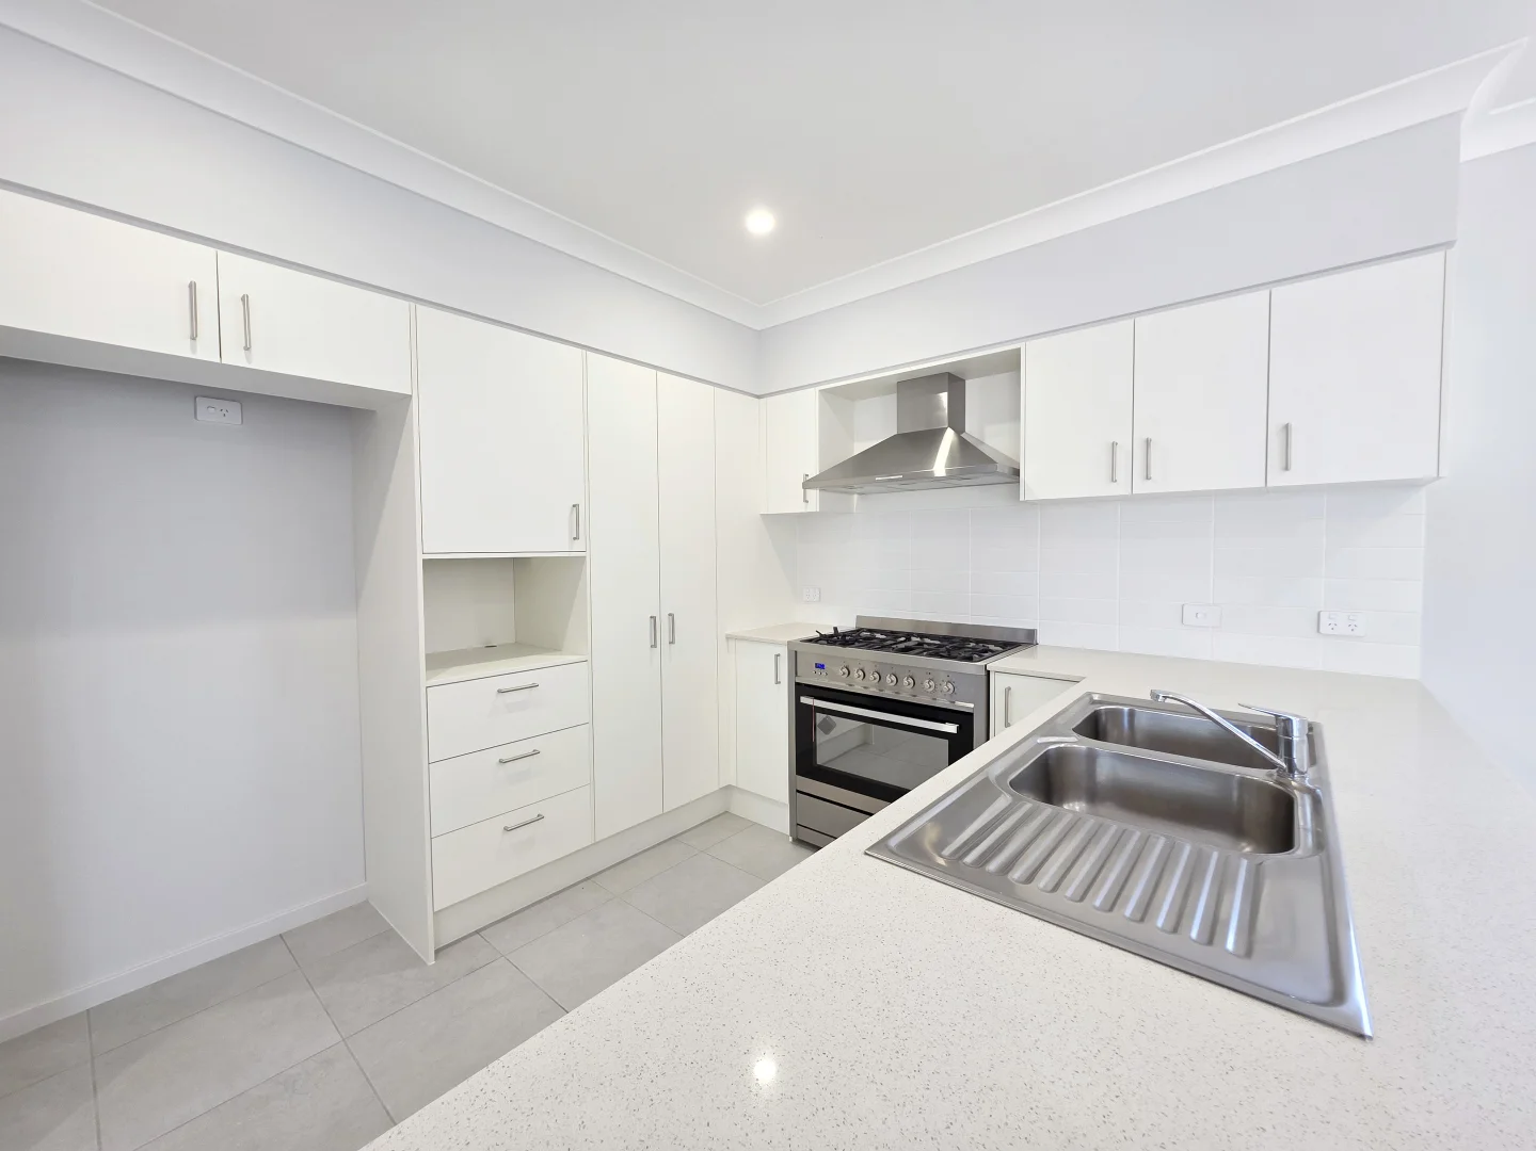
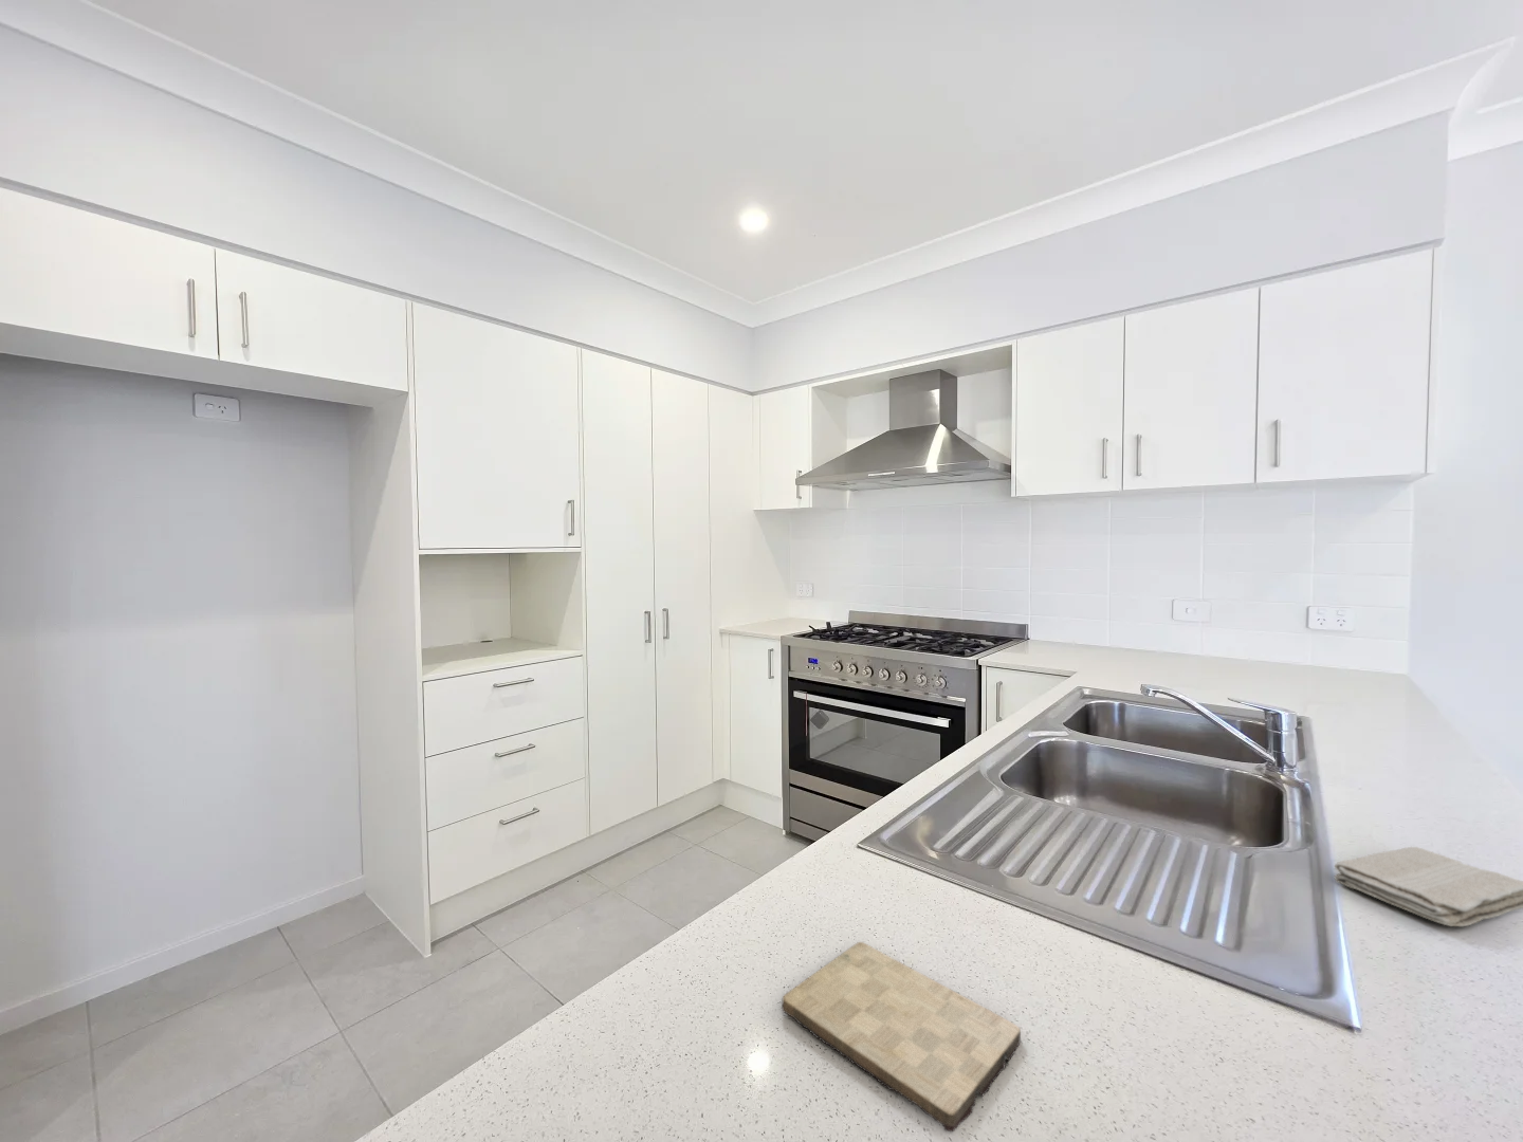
+ washcloth (1429, 880)
+ cutting board (897, 1017)
